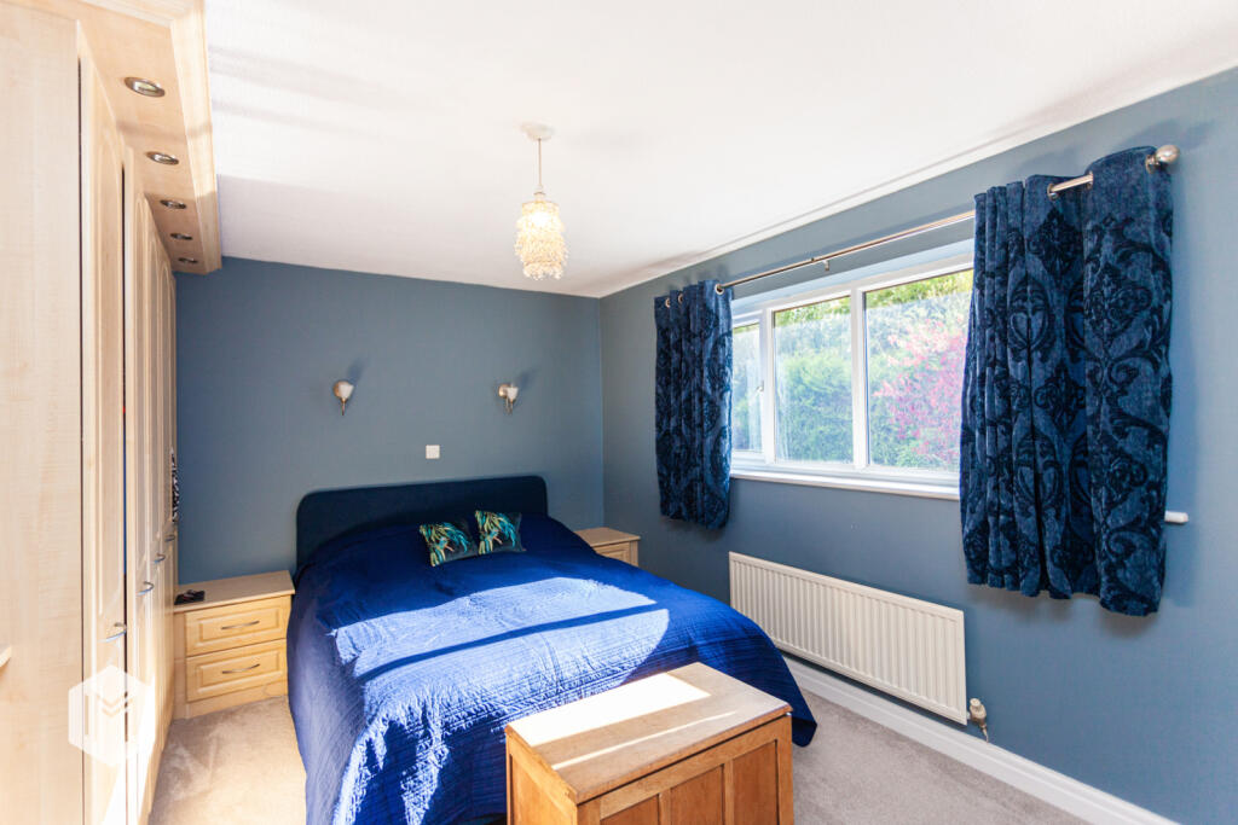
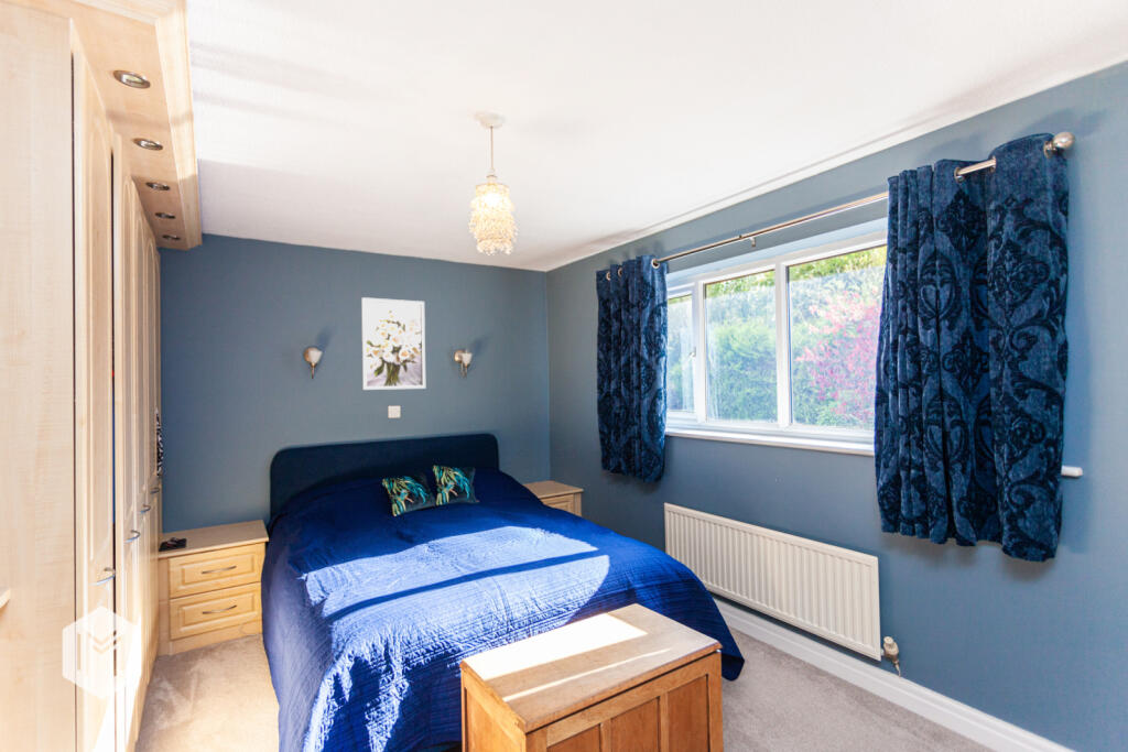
+ wall art (393, 344)
